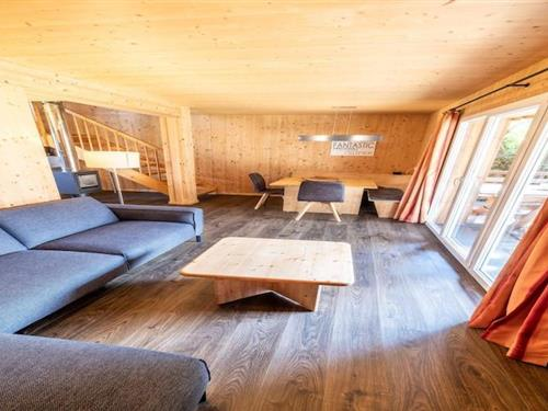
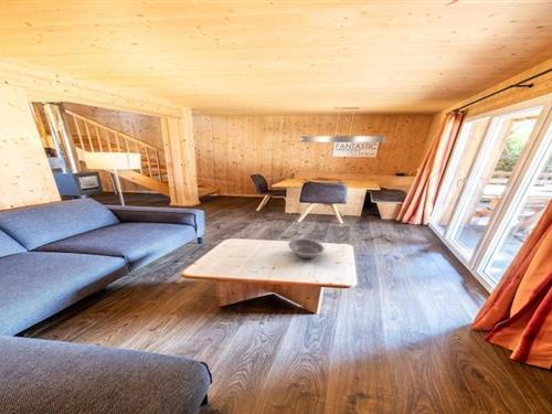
+ bowl (305, 250)
